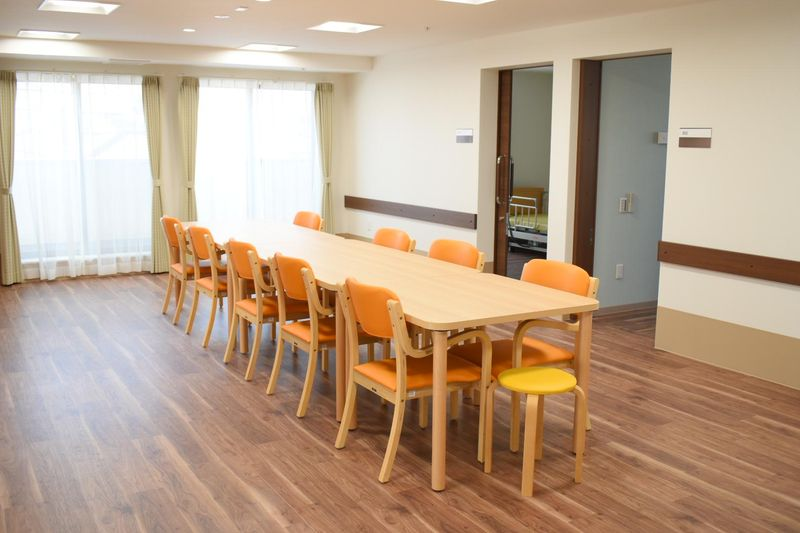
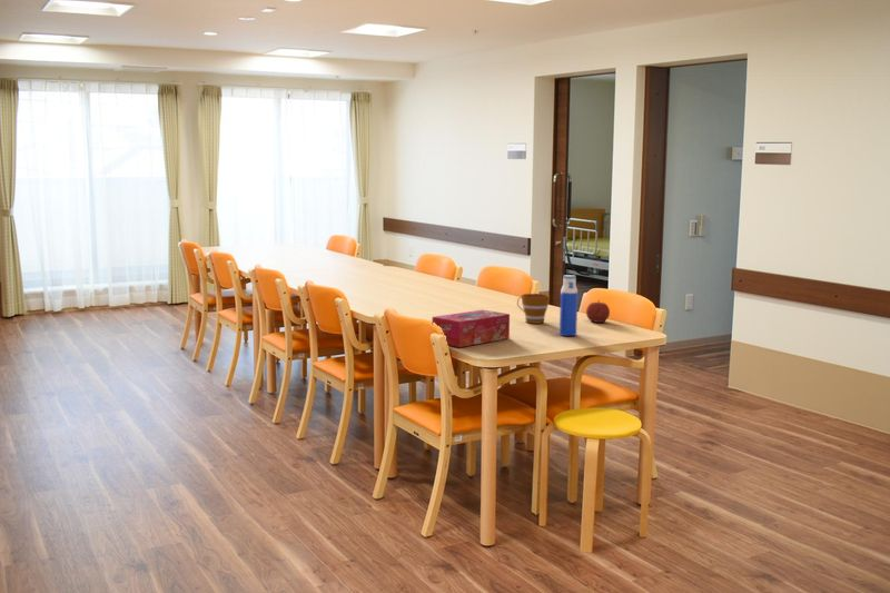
+ cup (532, 308)
+ fruit (597, 310)
+ tissue box (471, 327)
+ water bottle (568, 305)
